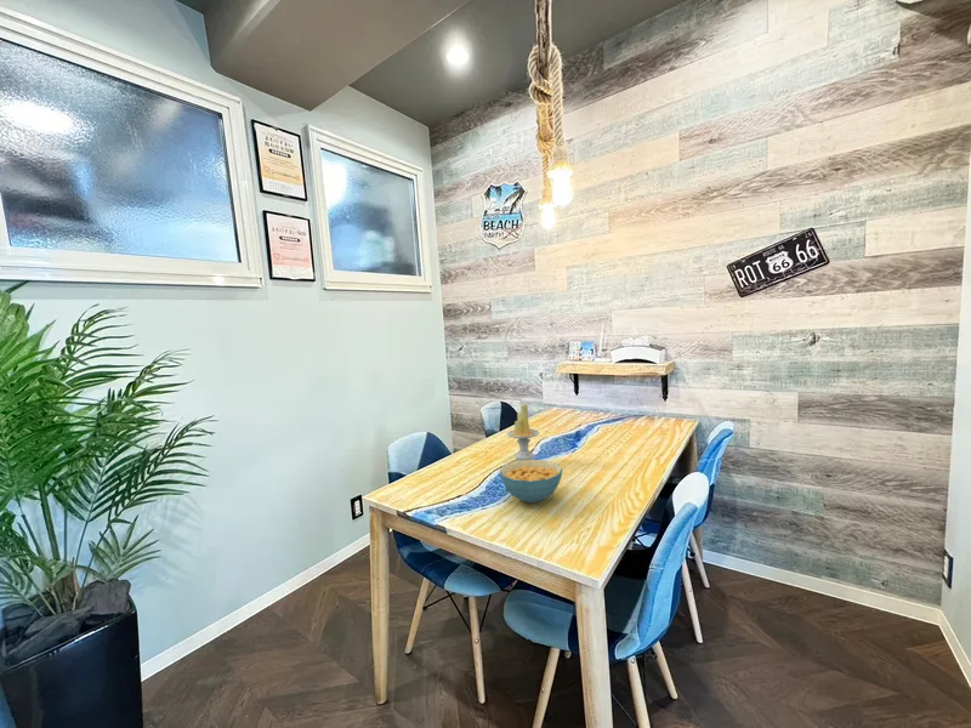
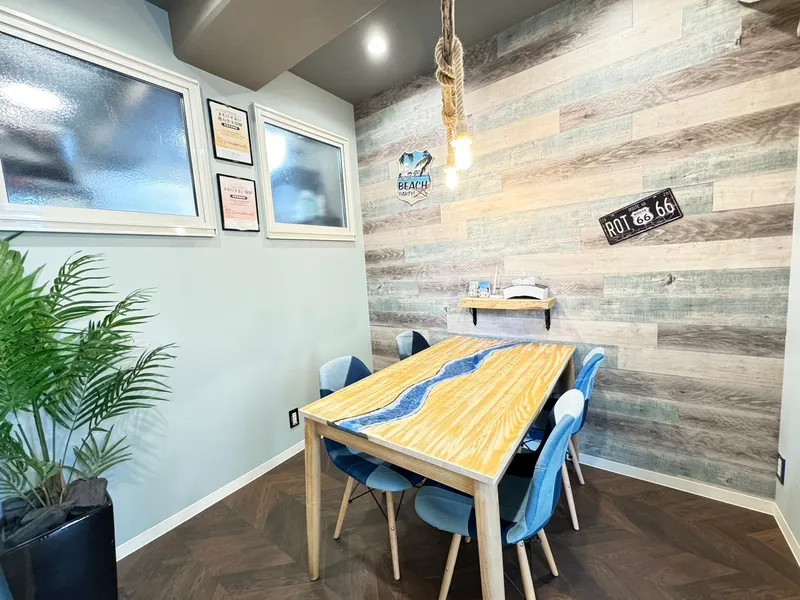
- cereal bowl (530, 484)
- candle (523, 434)
